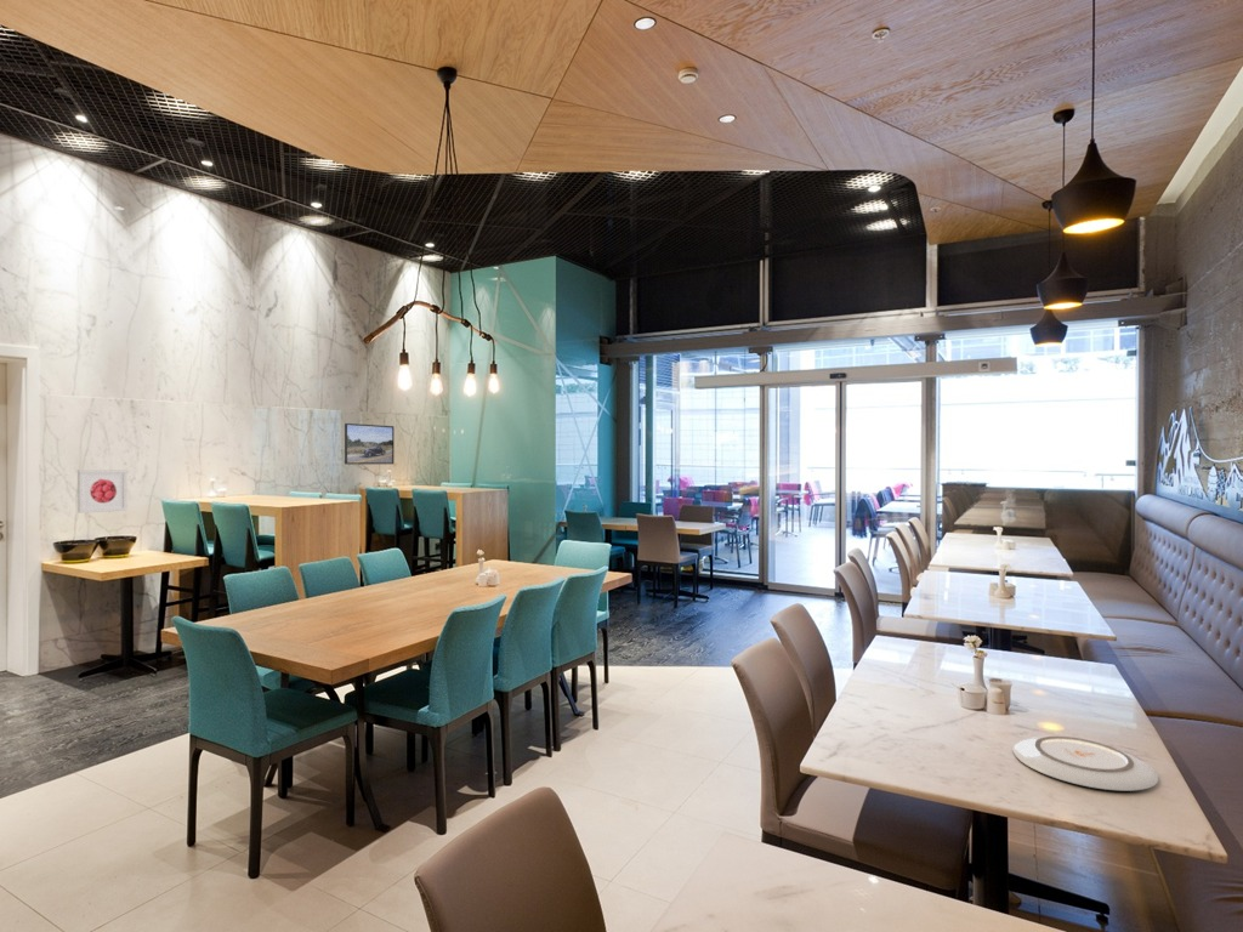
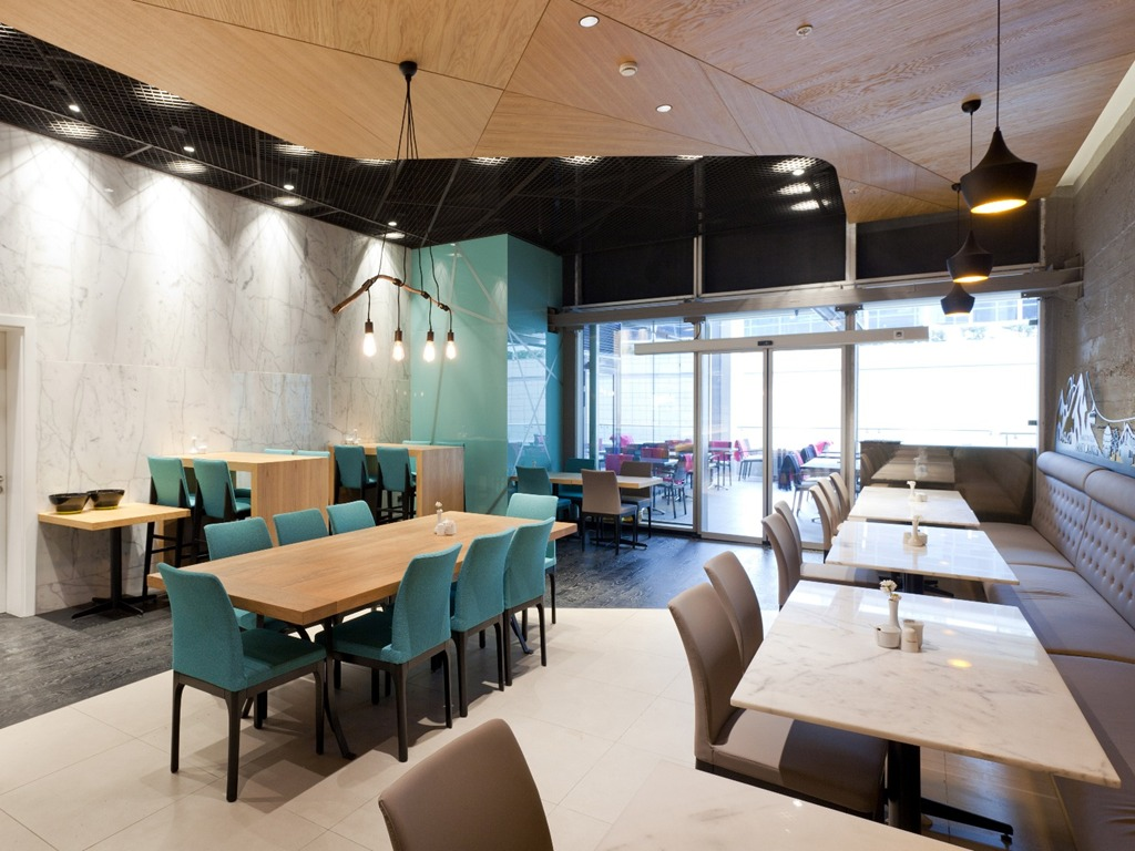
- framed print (102, 490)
- plate (1082, 757)
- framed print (370, 444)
